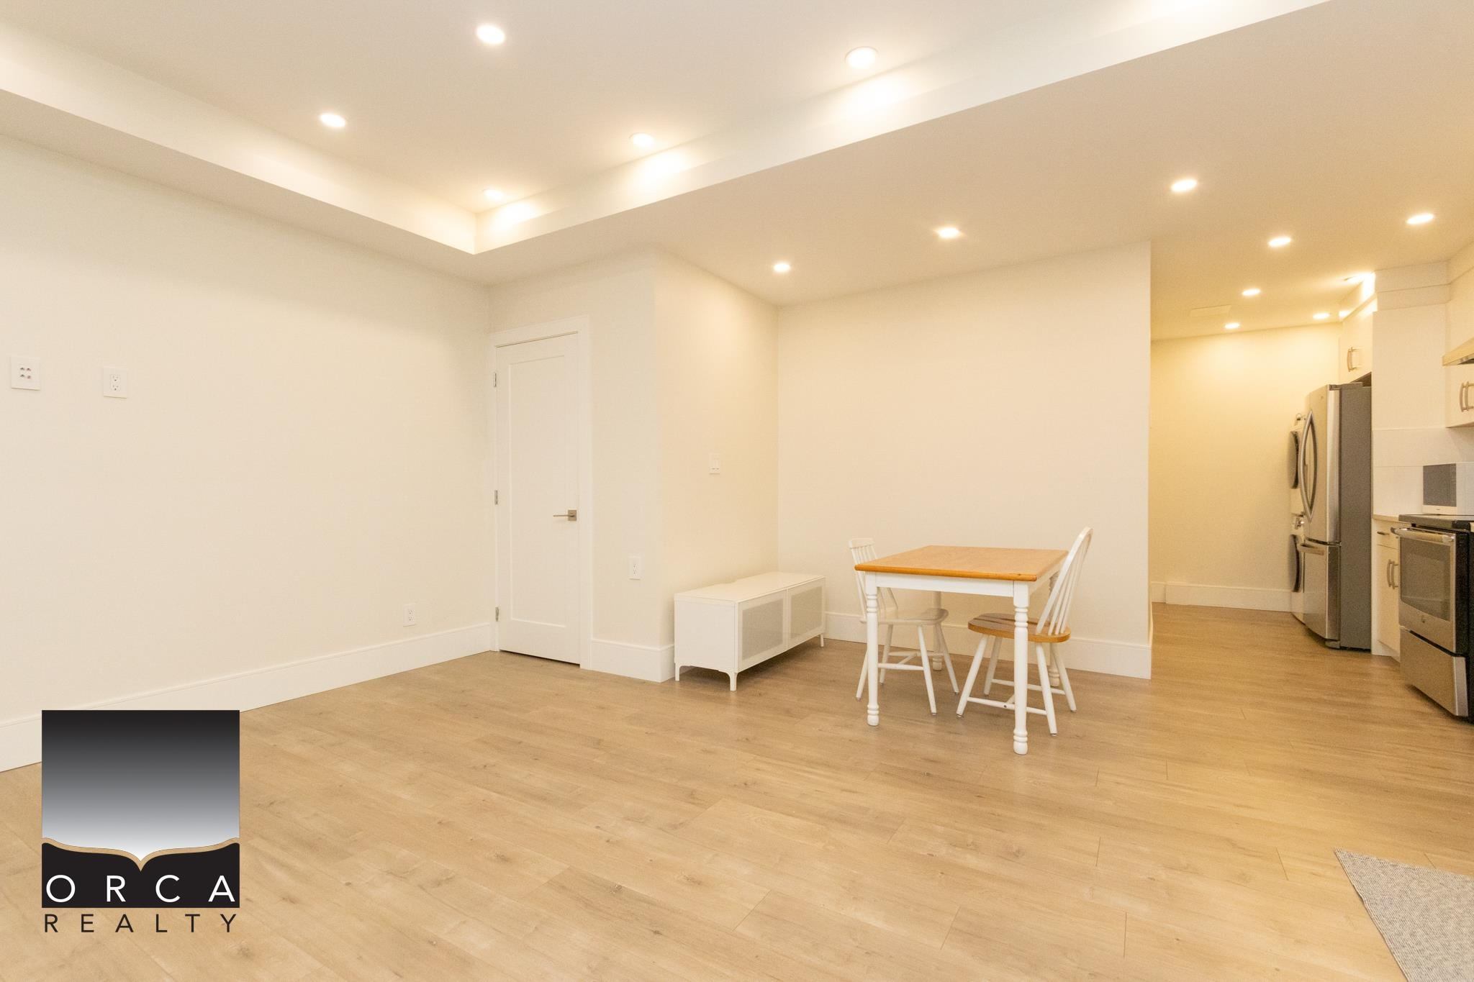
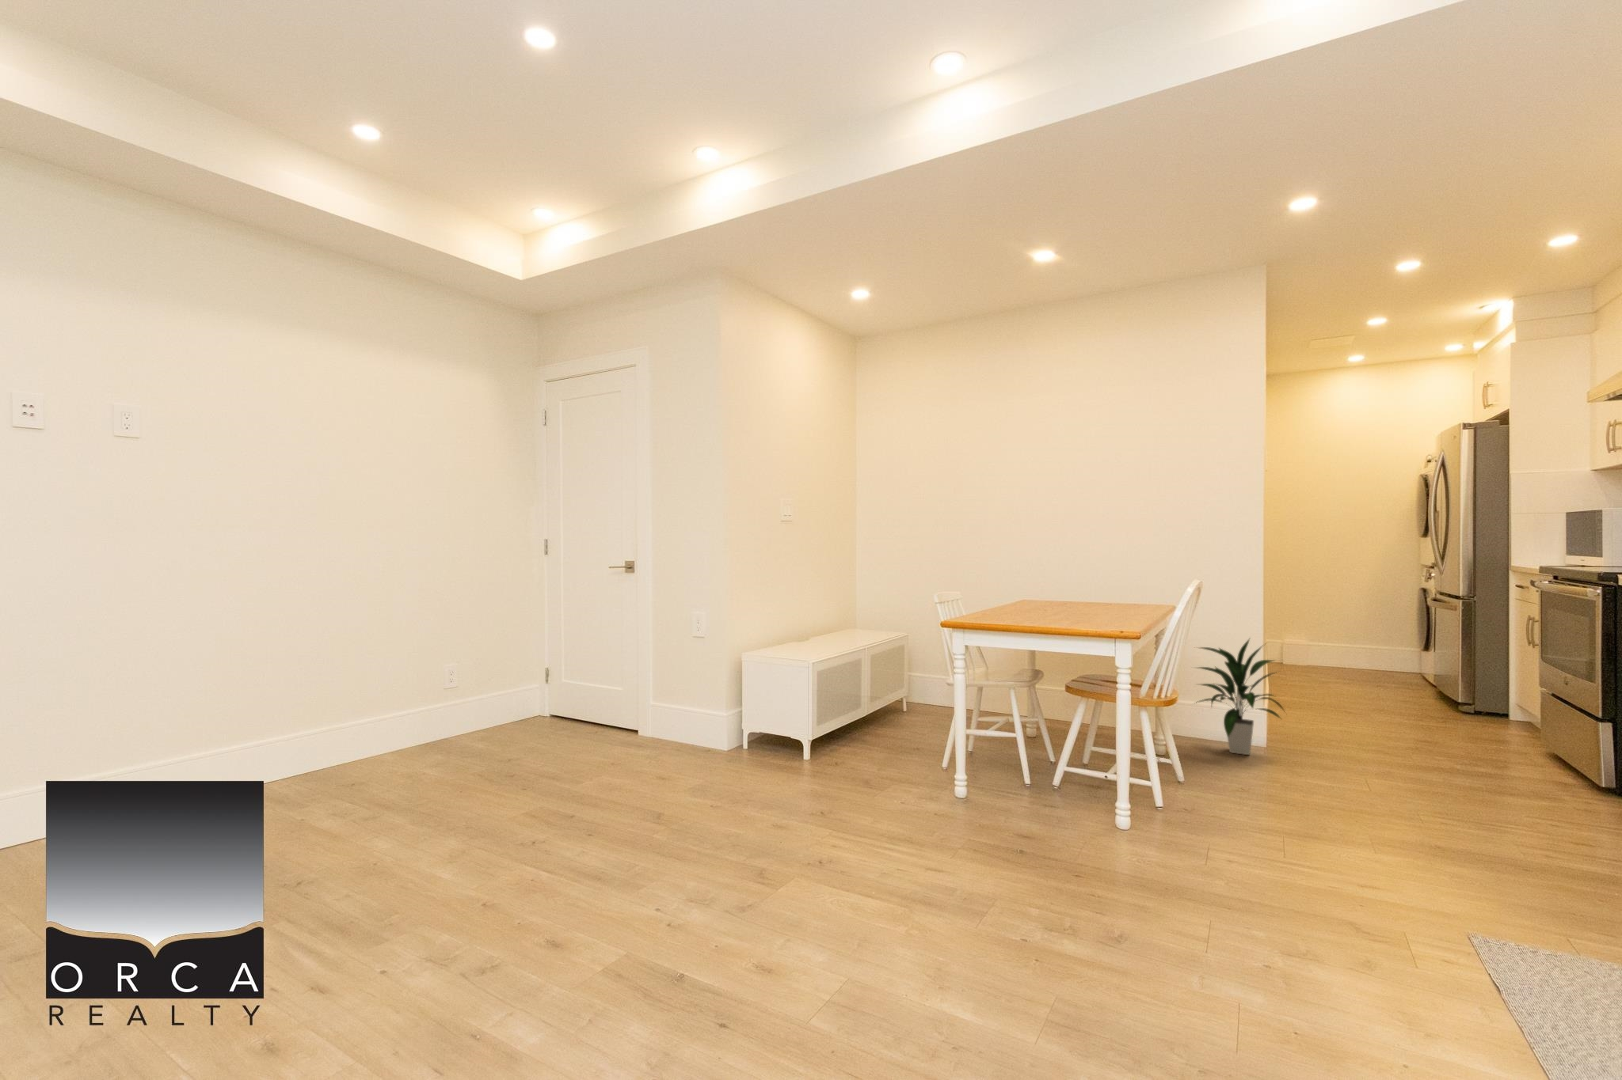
+ indoor plant (1237, 694)
